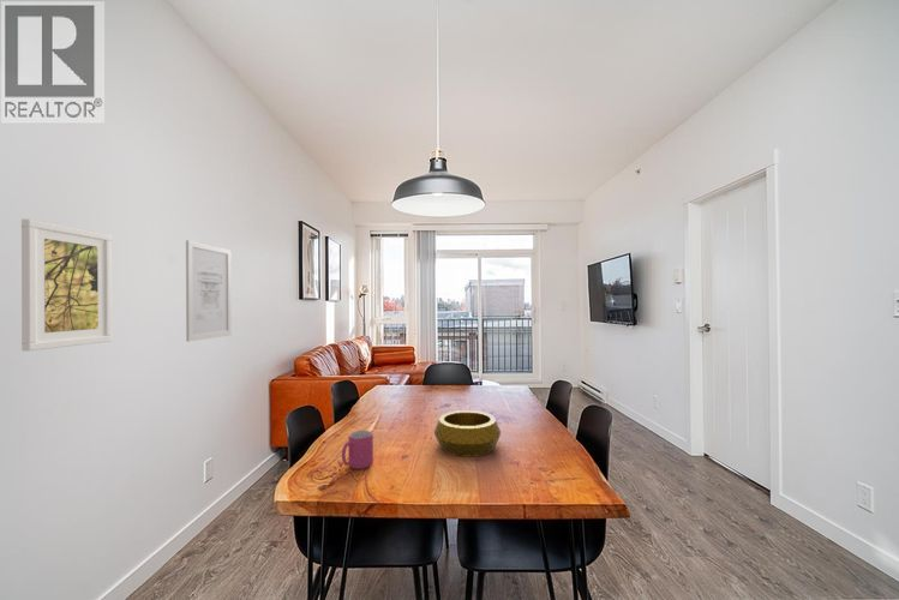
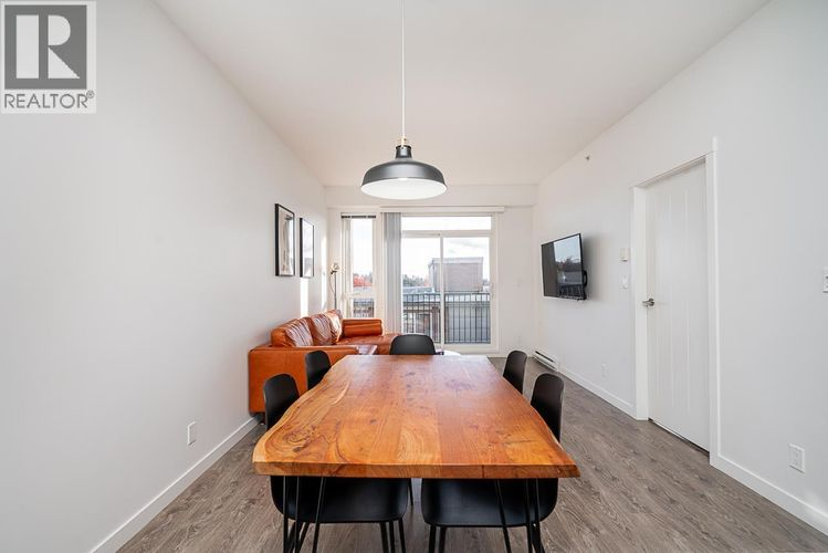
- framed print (71, 286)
- wall art (210, 292)
- decorative bowl (467, 432)
- mug (356, 450)
